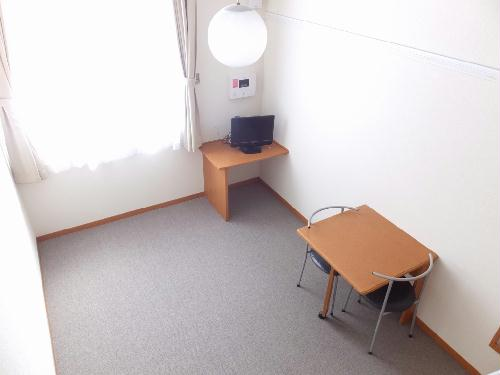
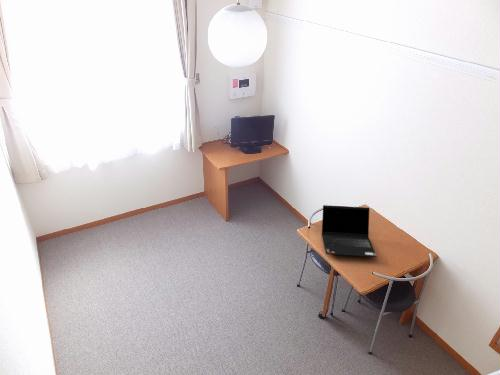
+ laptop computer (348, 230)
